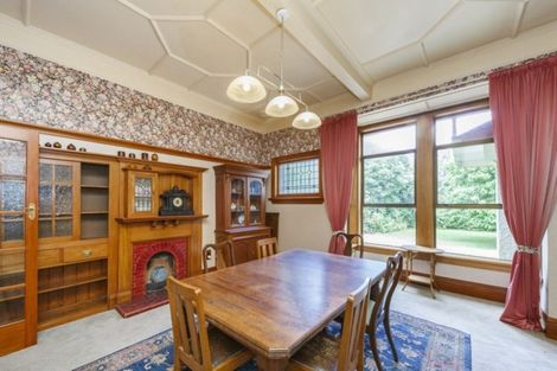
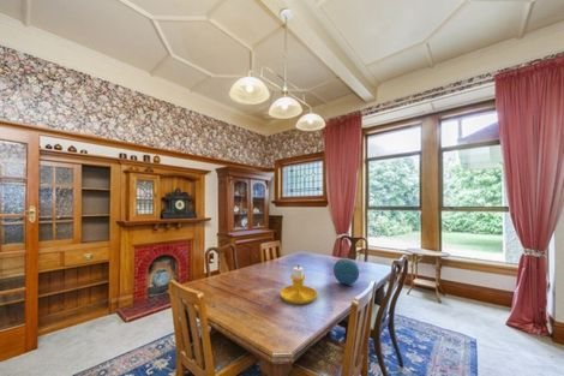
+ decorative orb (346, 270)
+ candlestick (298, 280)
